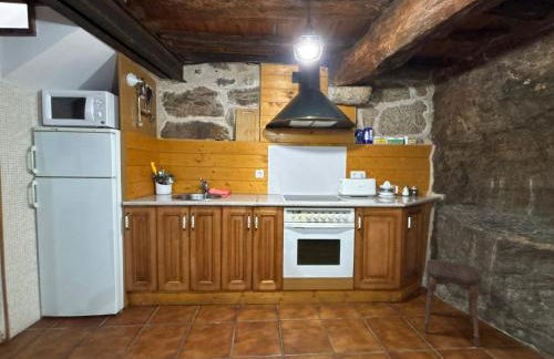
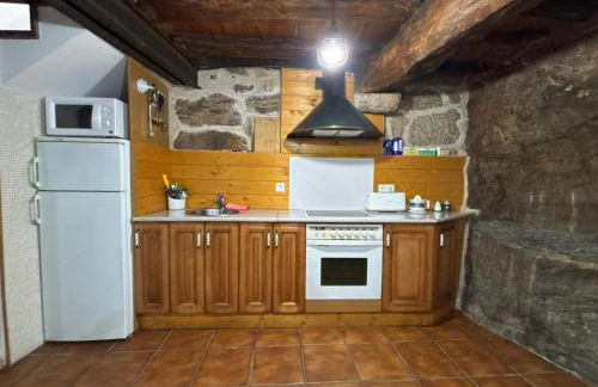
- stool (455, 284)
